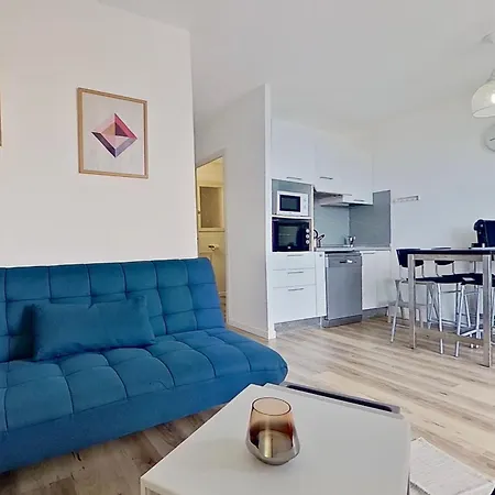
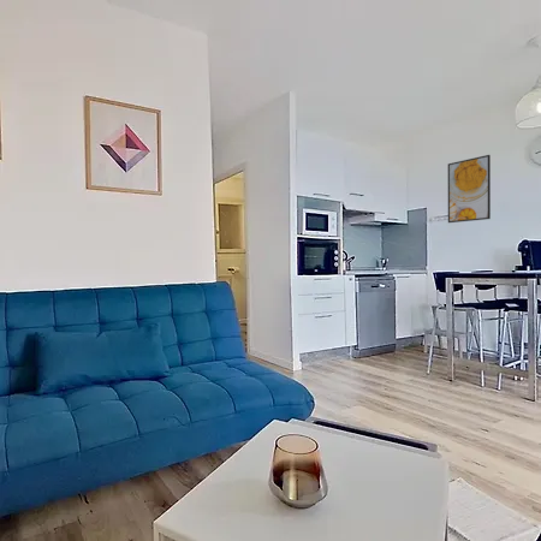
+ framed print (468, 190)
